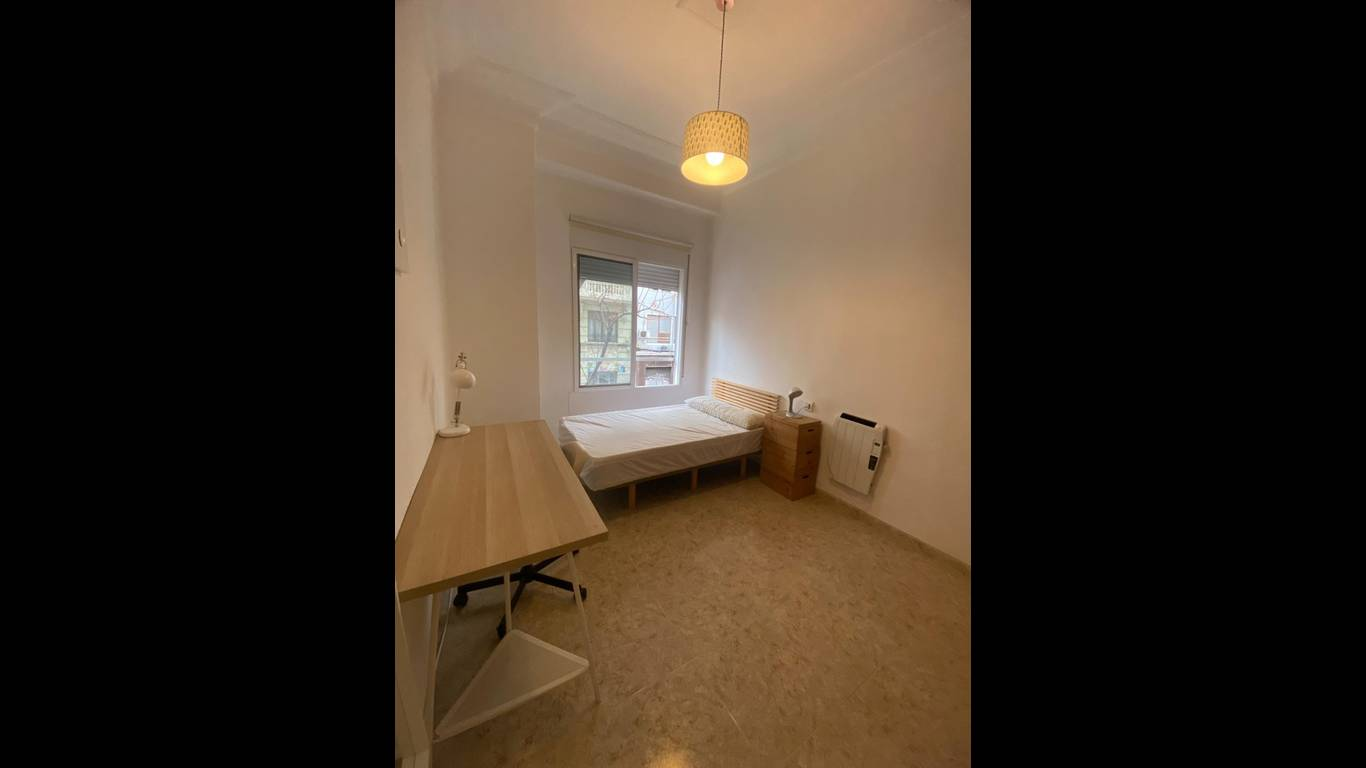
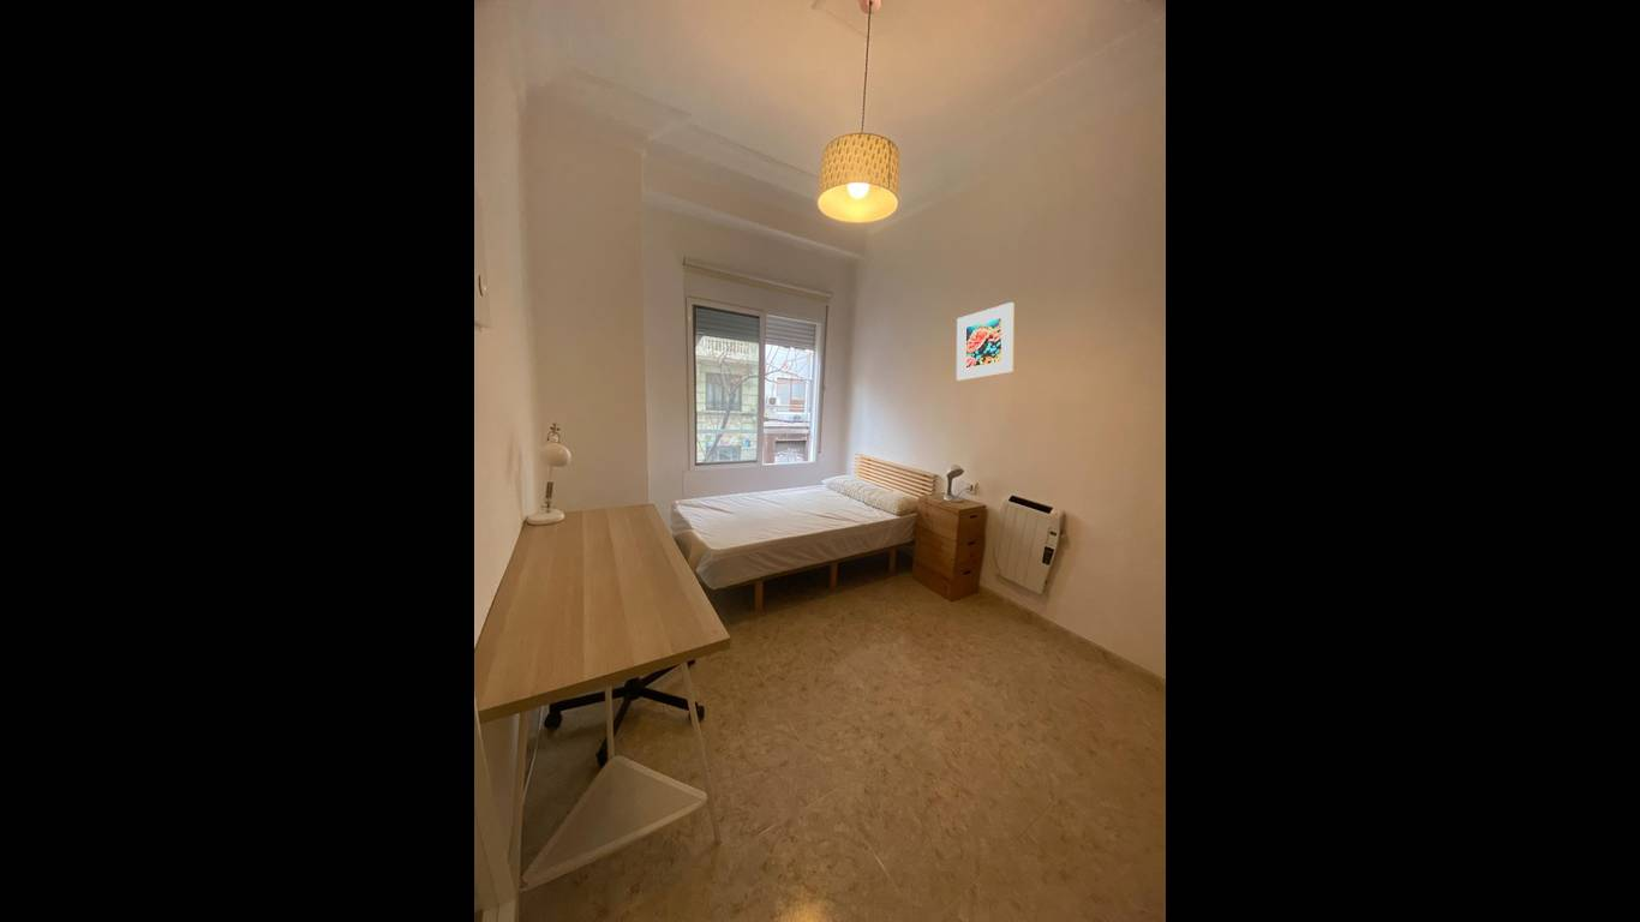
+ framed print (983, 343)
